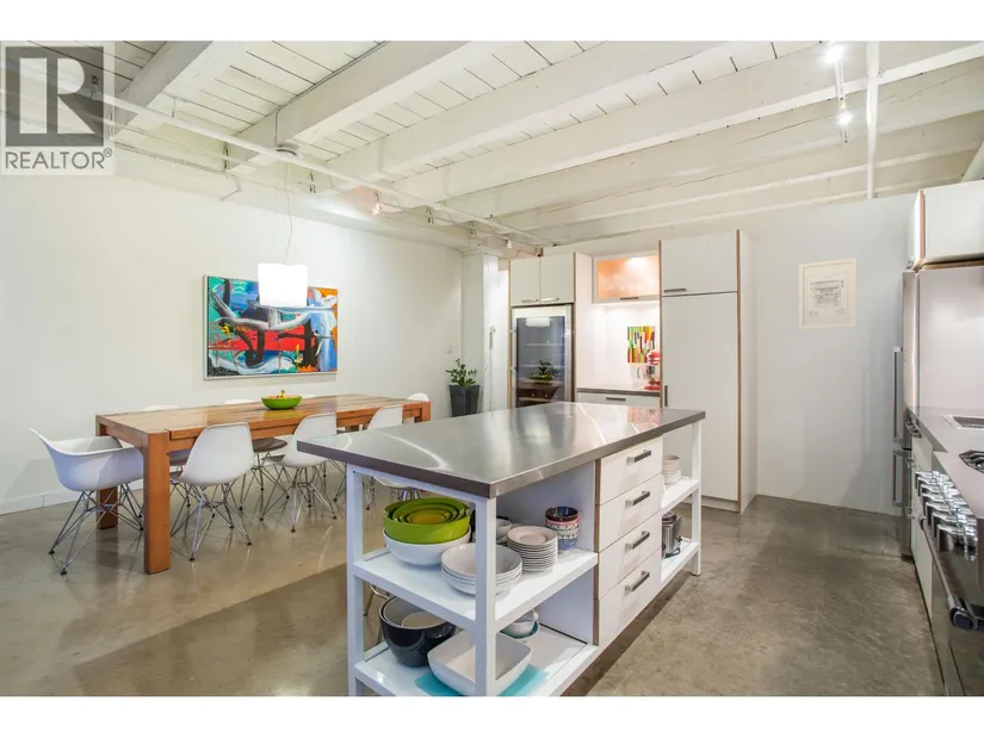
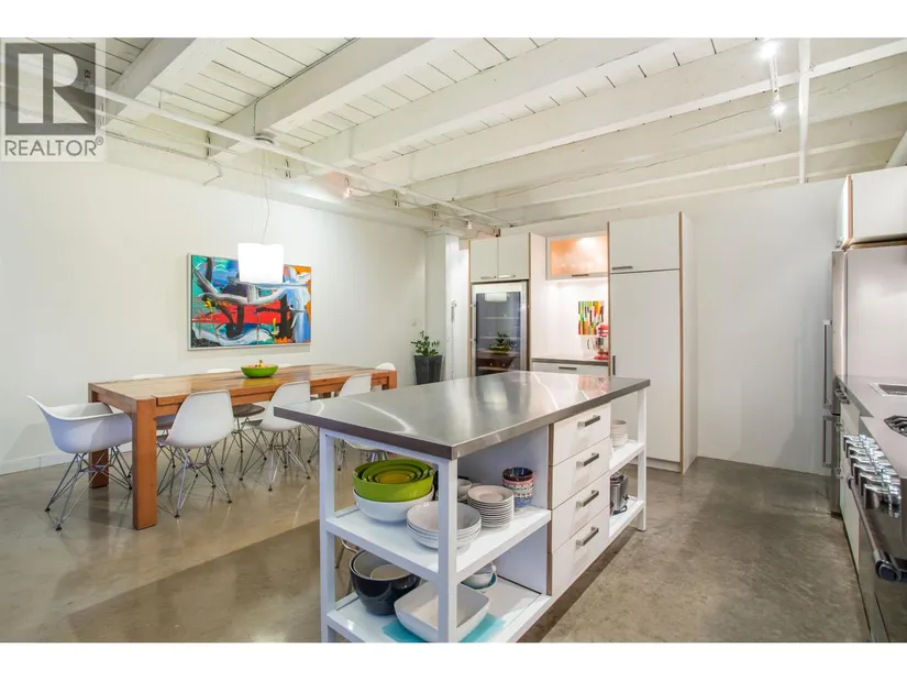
- wall art (827, 294)
